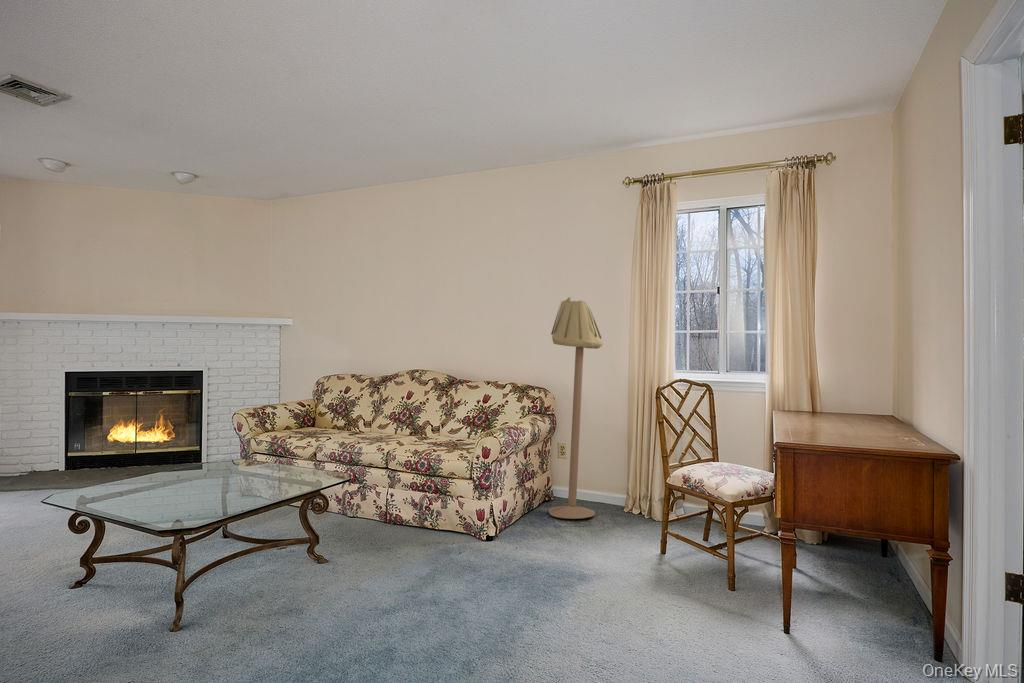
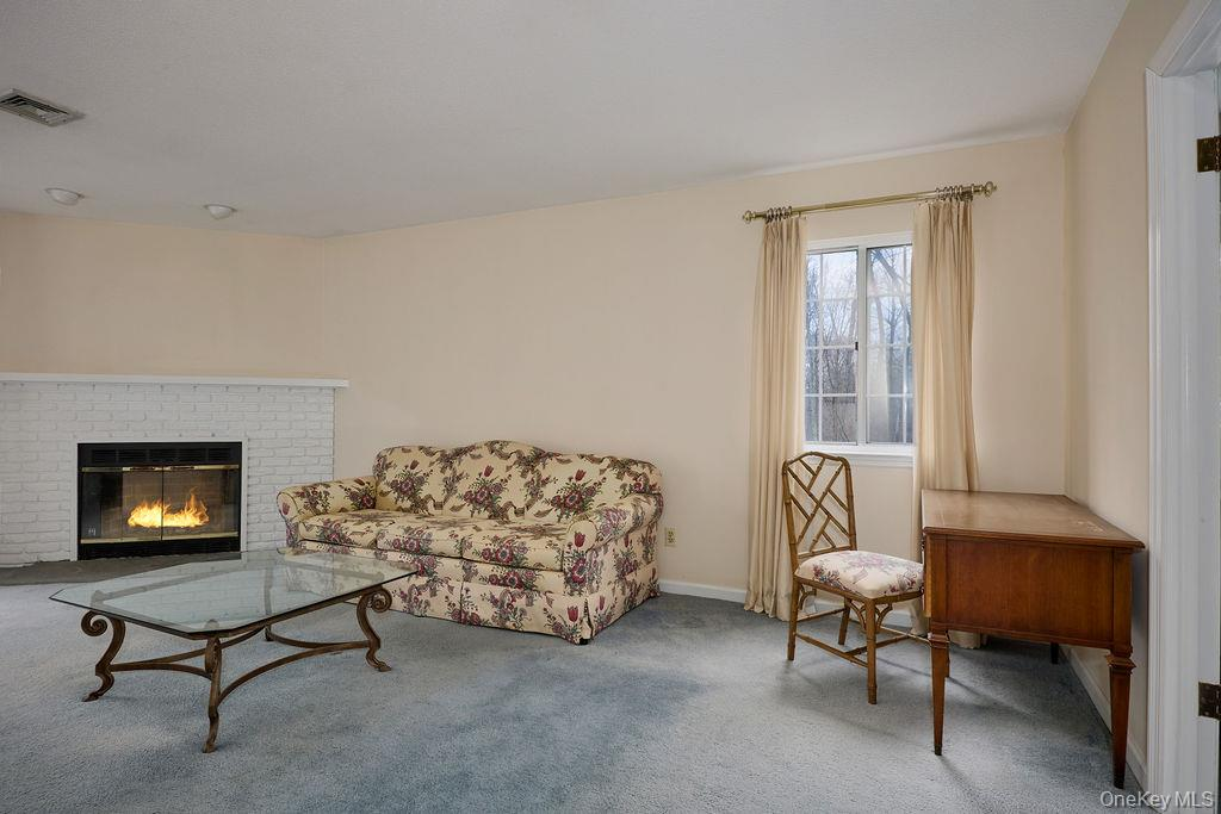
- floor lamp (576, 403)
